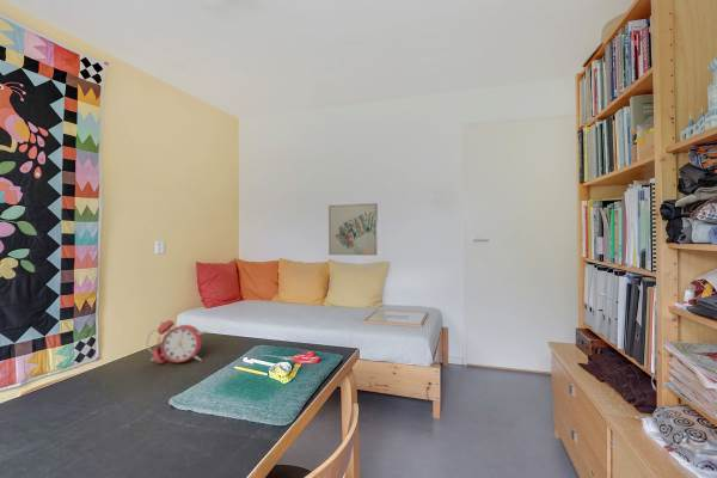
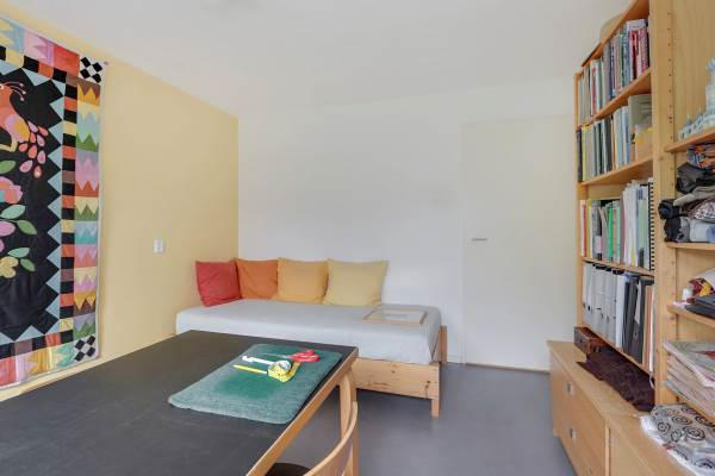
- wall art (353, 229)
- alarm clock (177, 341)
